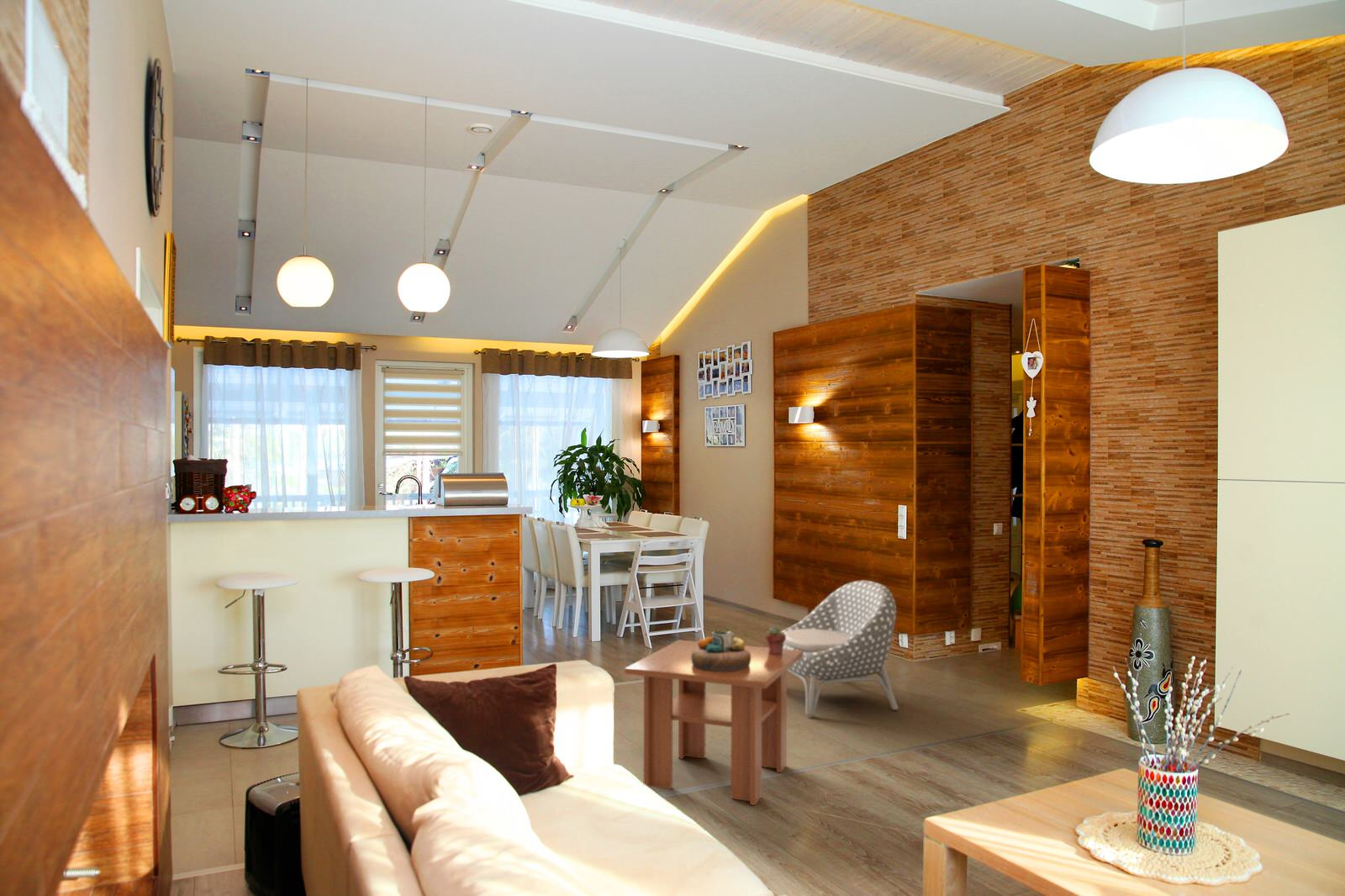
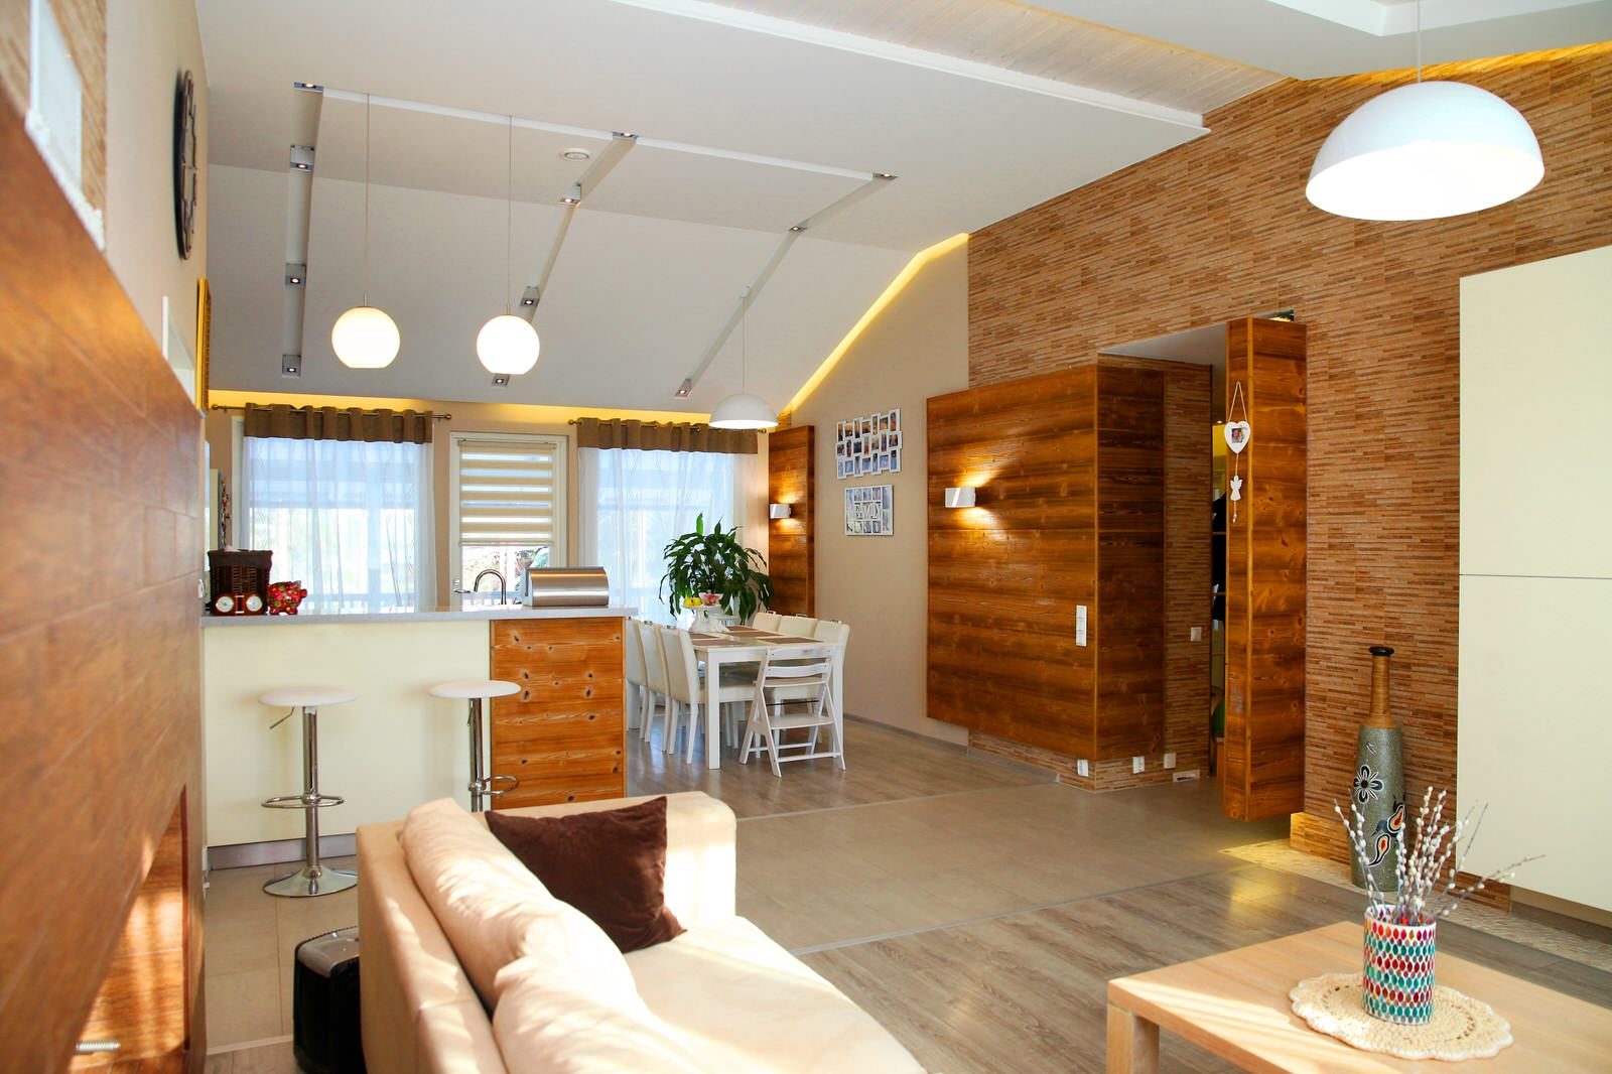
- potted succulent (775, 639)
- decorative bowl (720, 646)
- armchair (826, 640)
- coffee table (717, 717)
